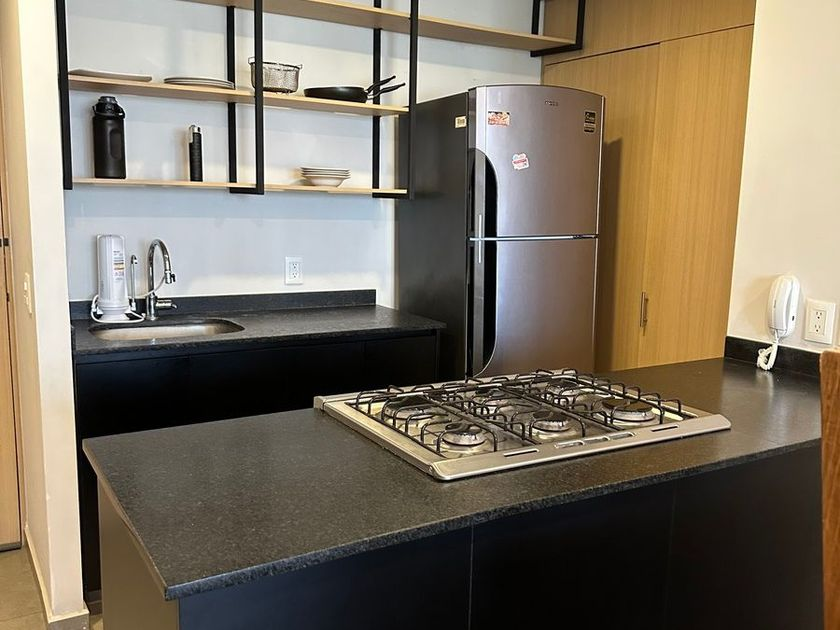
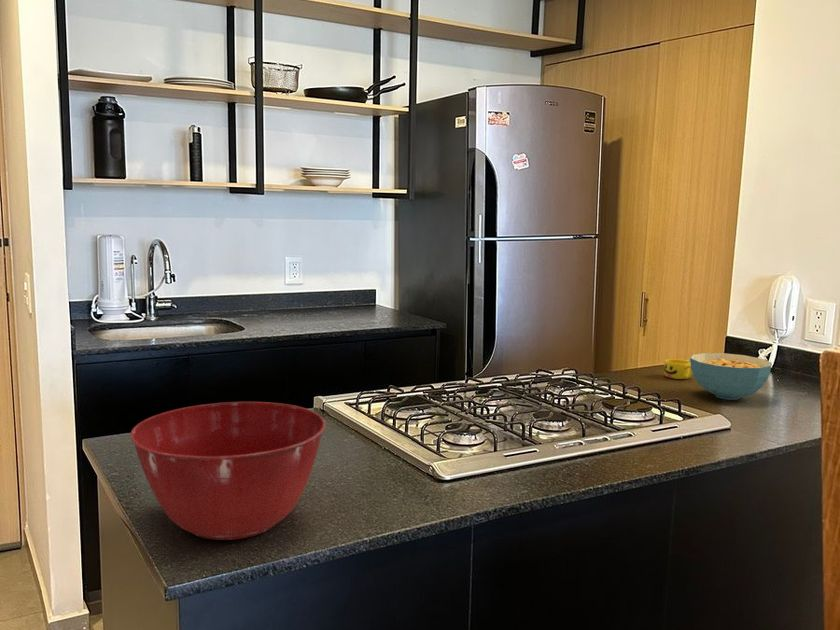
+ mixing bowl (230, 473)
+ cup (680, 369)
+ cereal bowl (729, 378)
